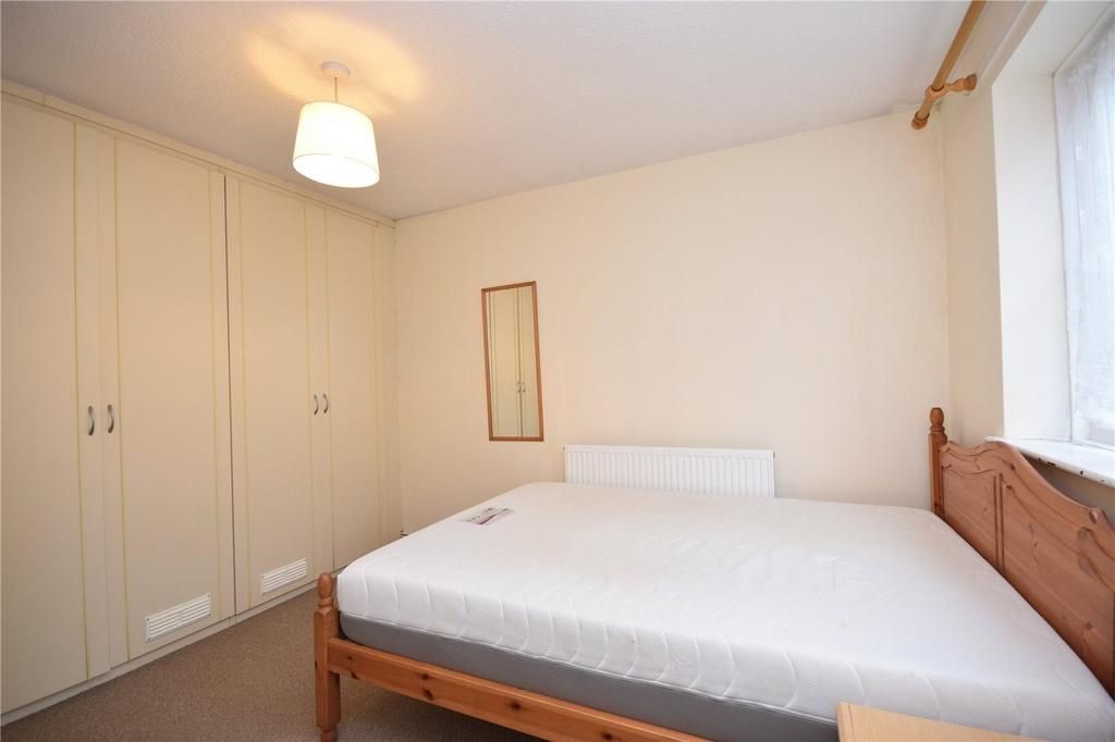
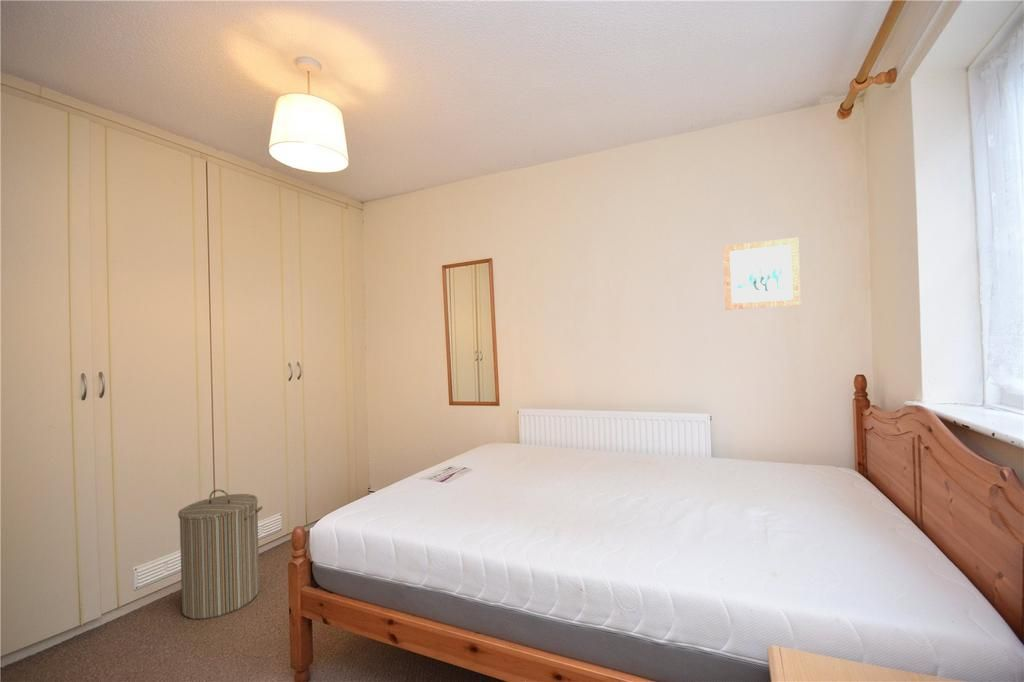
+ wall art (760, 274)
+ laundry hamper (221, 544)
